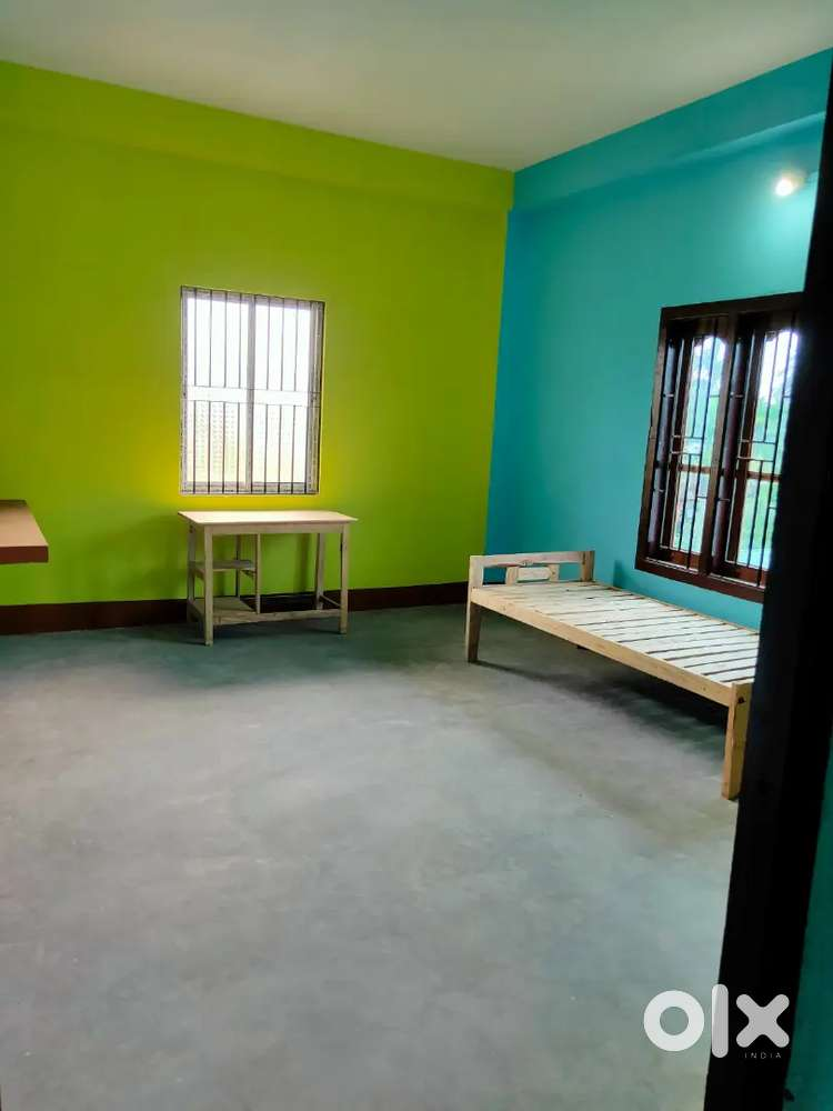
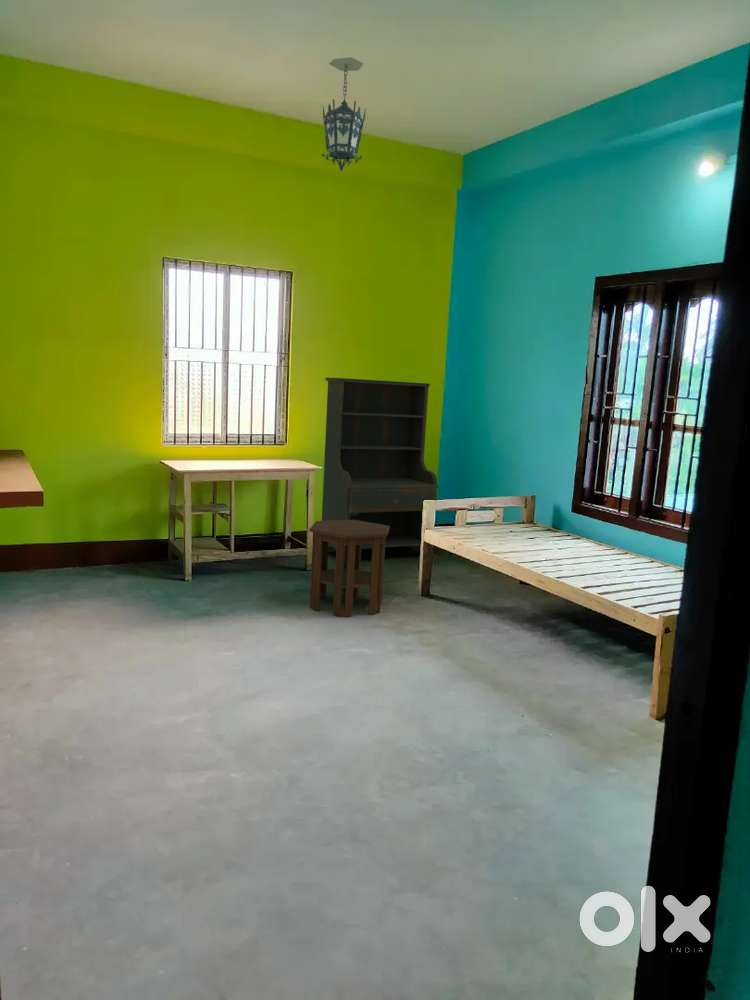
+ bookshelf (381, 468)
+ side table (348, 566)
+ hanging lantern (343, 118)
